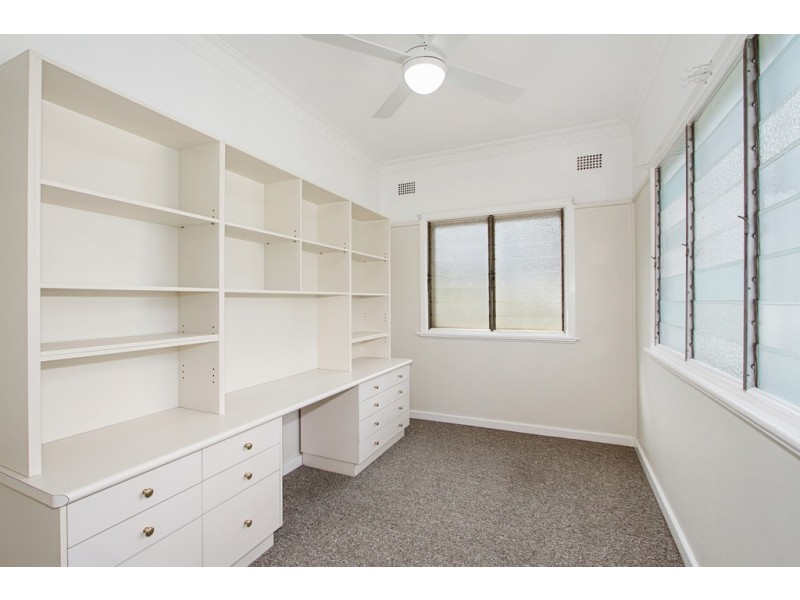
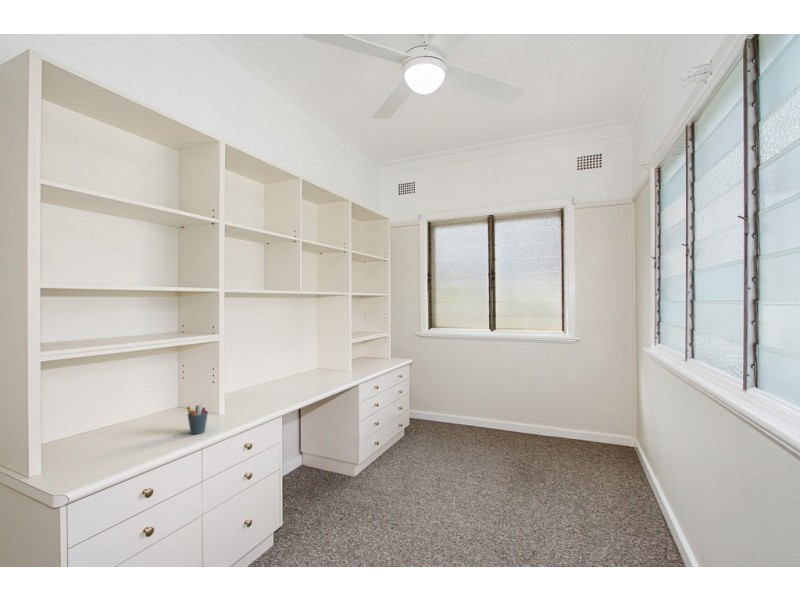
+ pen holder (197, 417)
